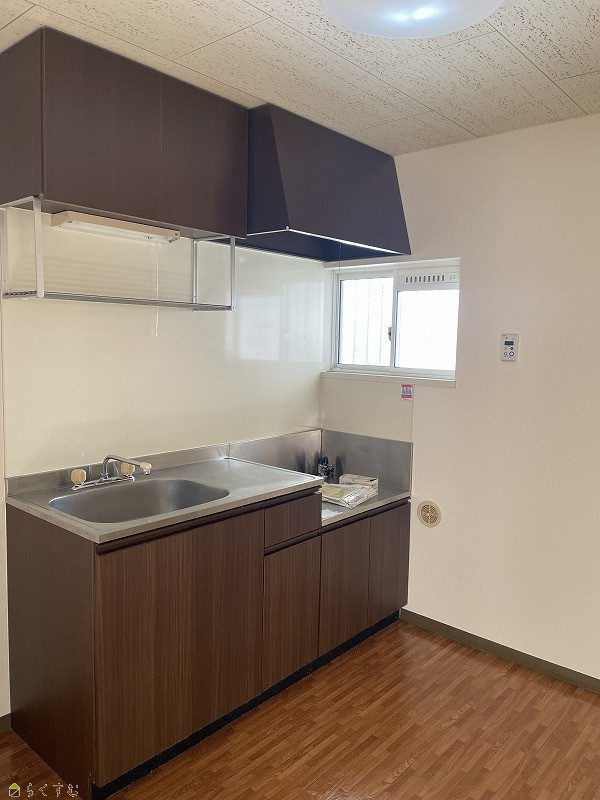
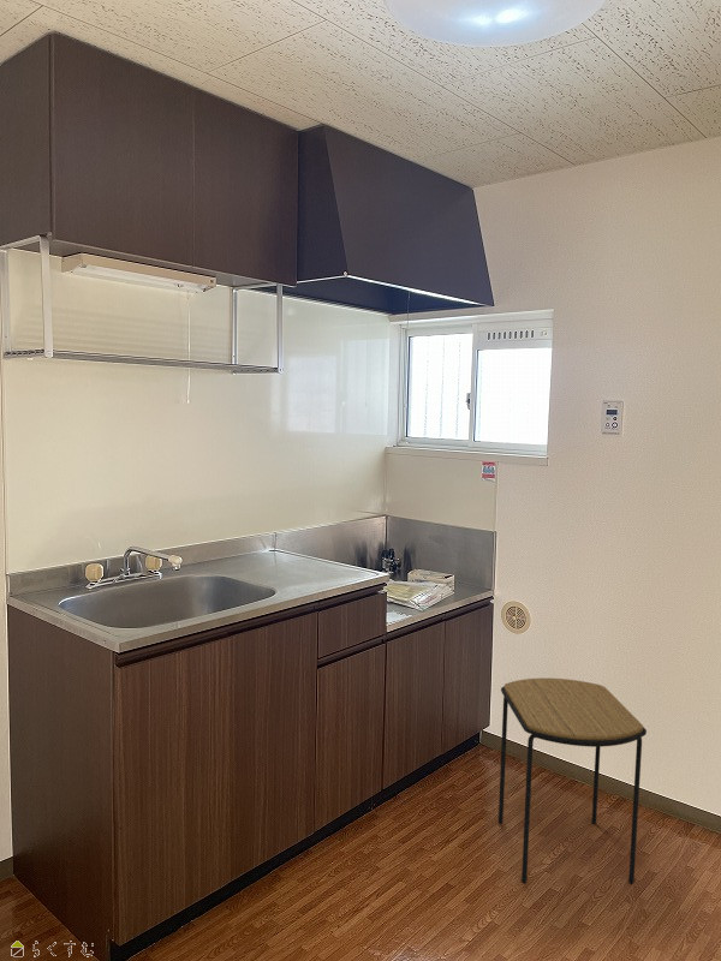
+ side table (594, 777)
